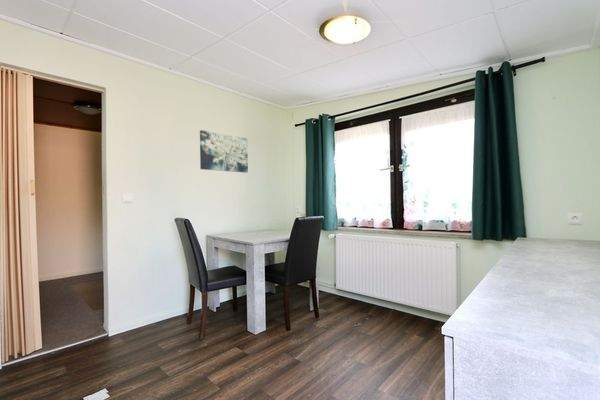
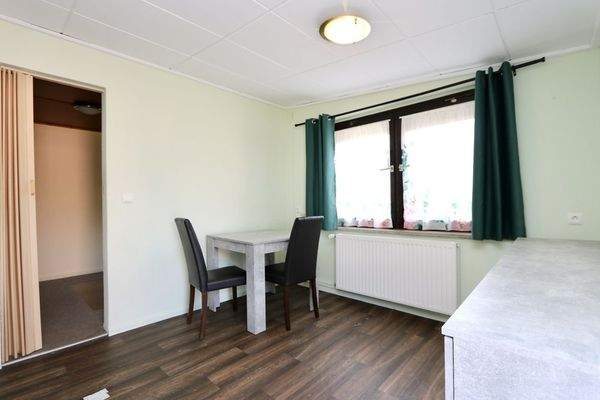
- wall art (225, 152)
